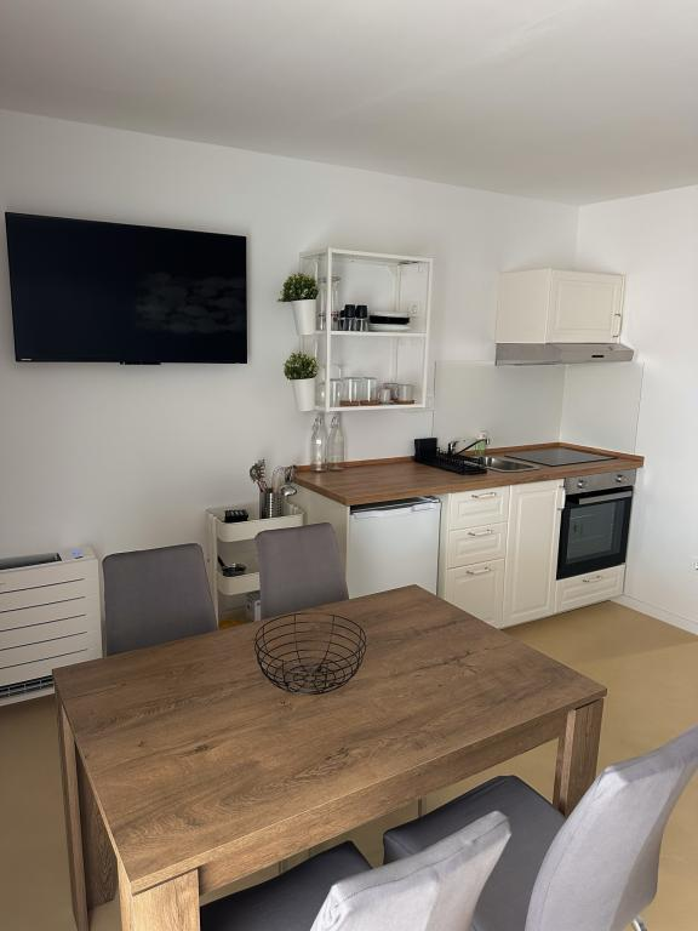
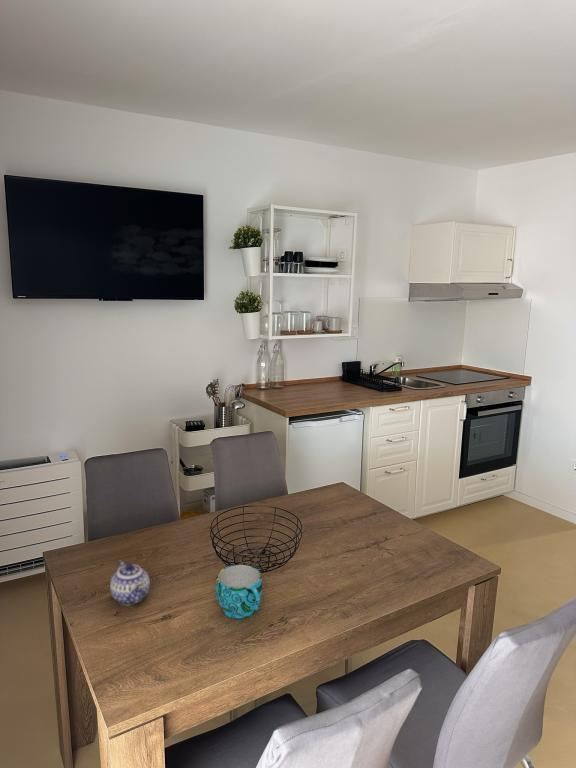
+ teapot (129, 581)
+ cup (241, 593)
